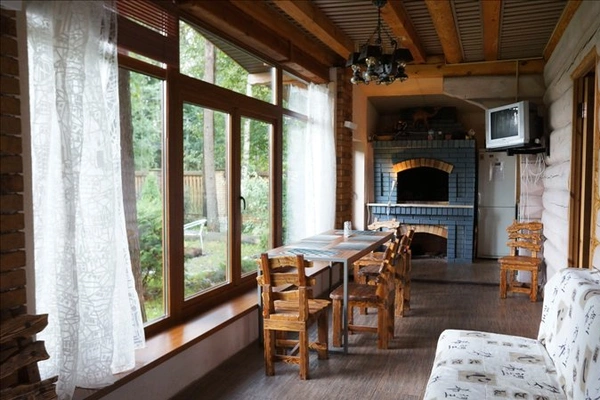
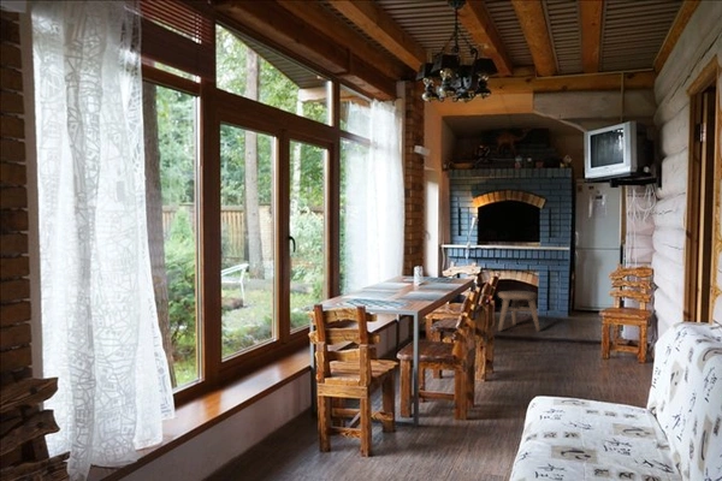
+ stool (519, 310)
